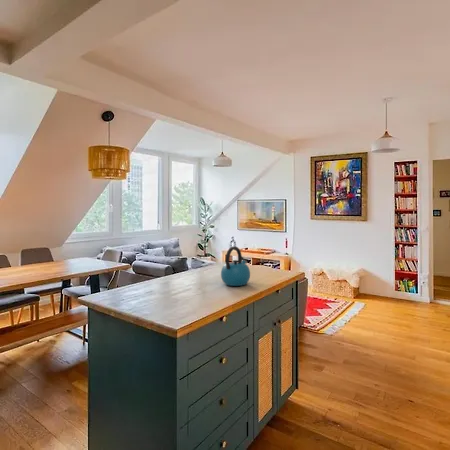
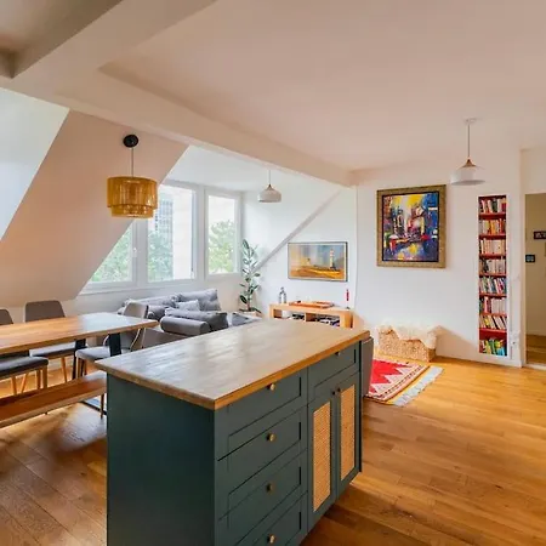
- kettle (236, 265)
